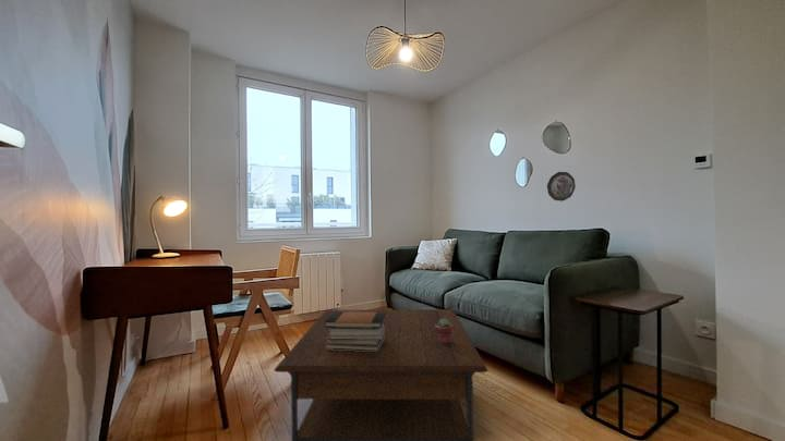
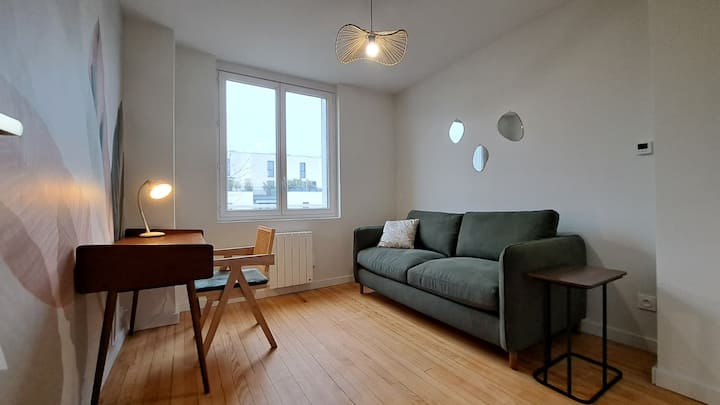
- potted succulent (444, 329)
- book stack (355, 330)
- coffee table (386, 367)
- decorative plate (560, 186)
